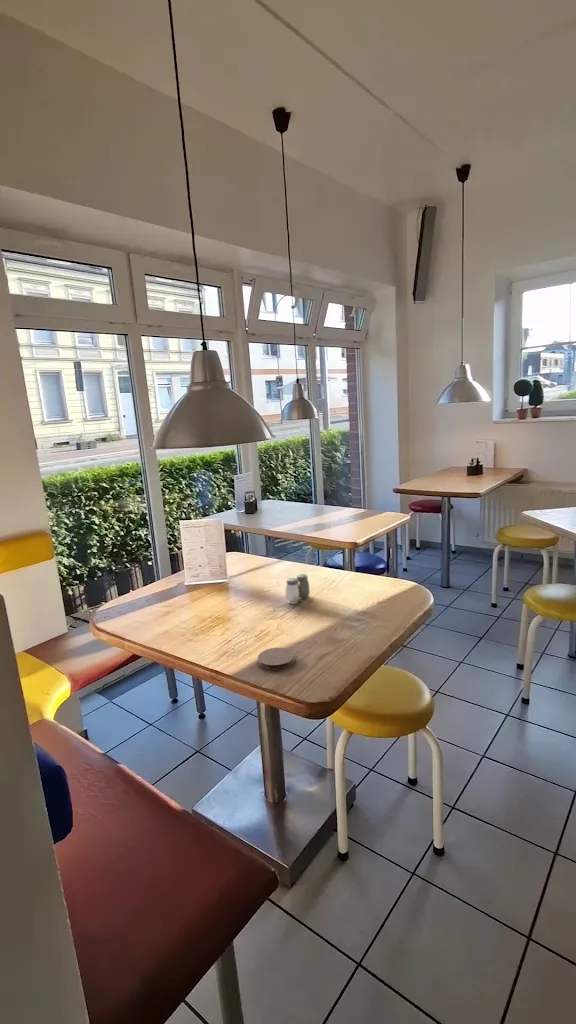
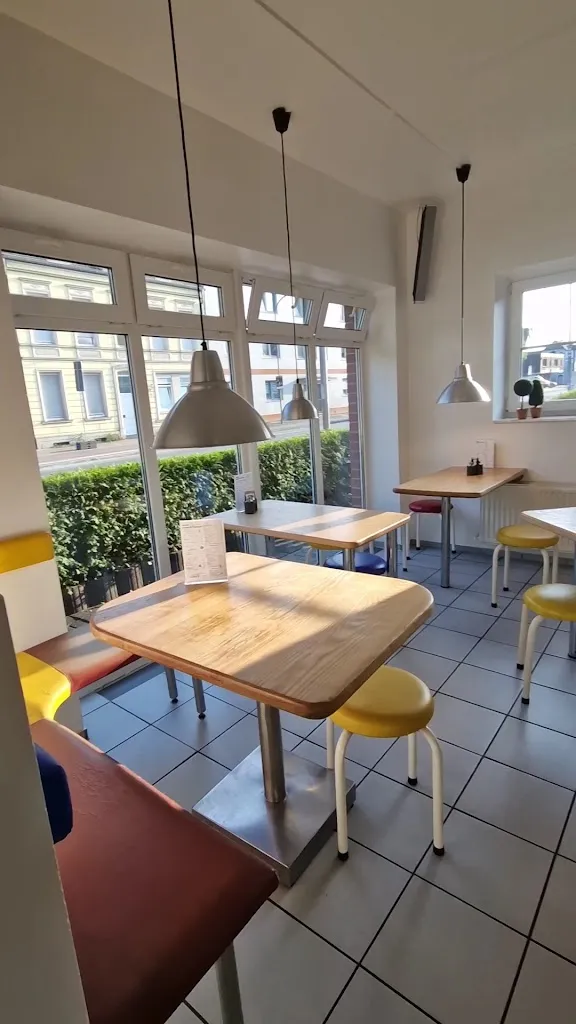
- coaster (276, 658)
- salt and pepper shaker (297, 588)
